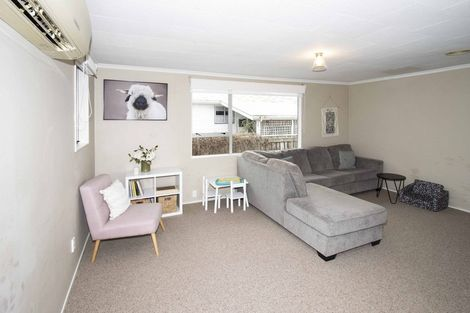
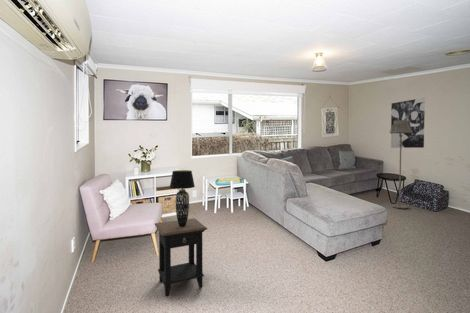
+ wall art (410, 124)
+ table lamp (182, 198)
+ floor lamp (400, 163)
+ side table (180, 246)
